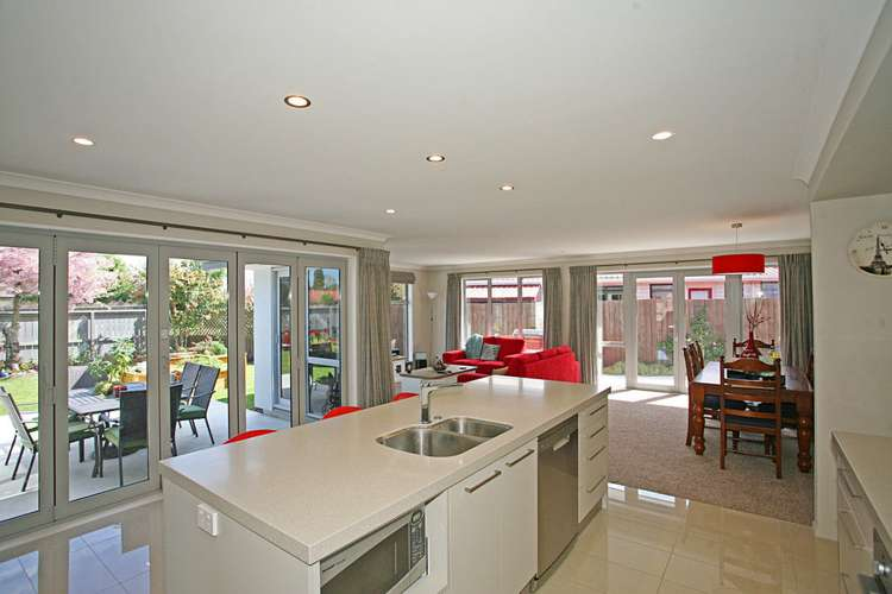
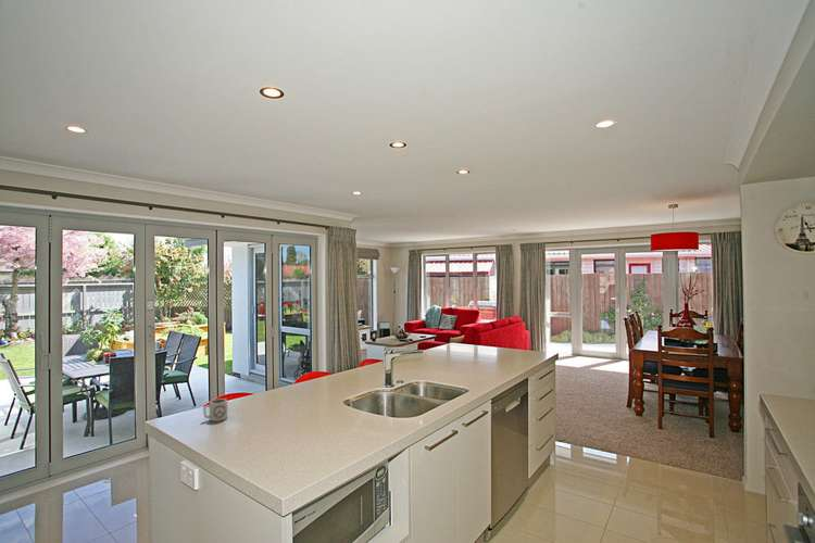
+ cup (215, 409)
